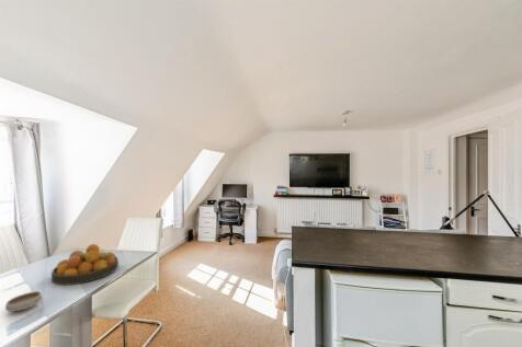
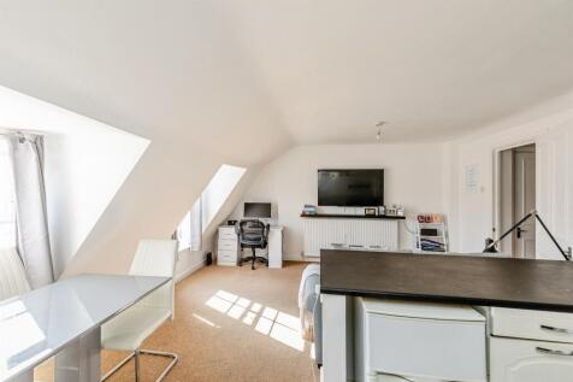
- bowl (24, 302)
- fruit bowl (87, 261)
